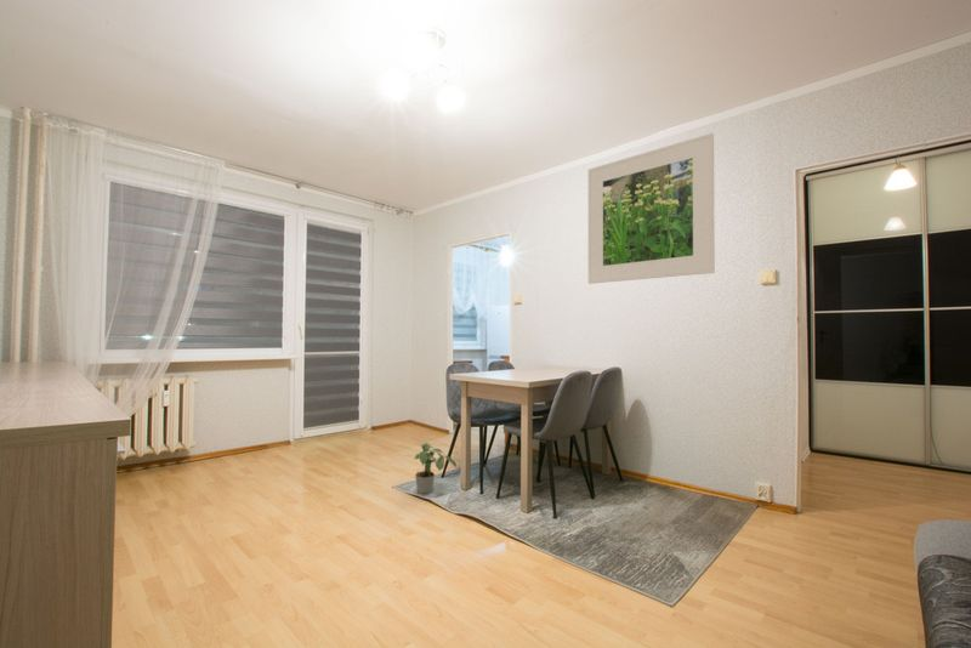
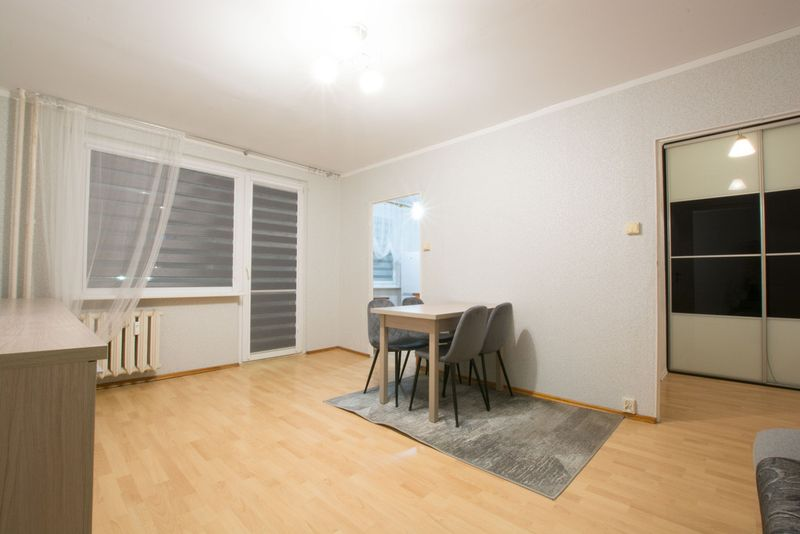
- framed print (645, 215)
- potted plant (430, 467)
